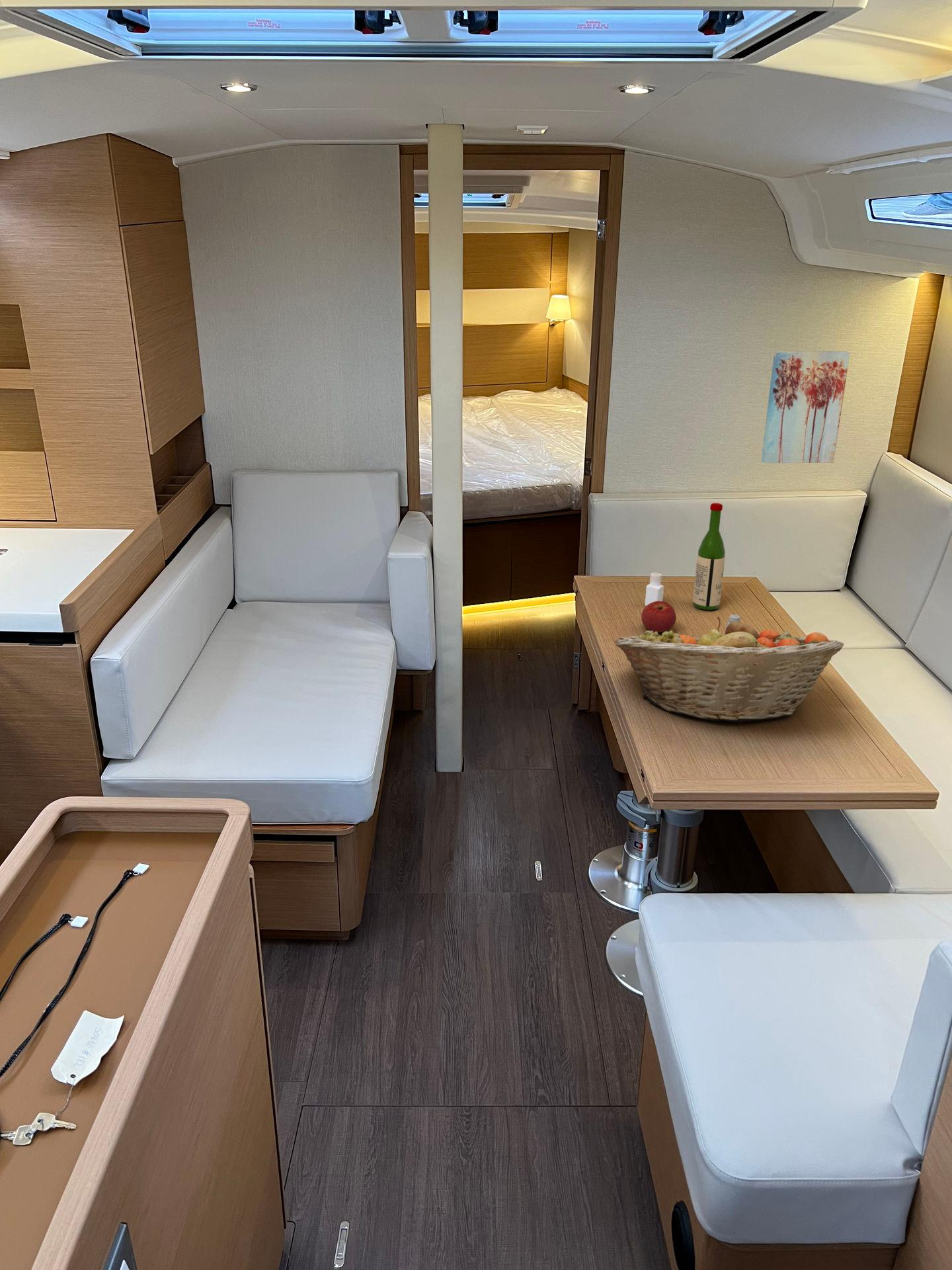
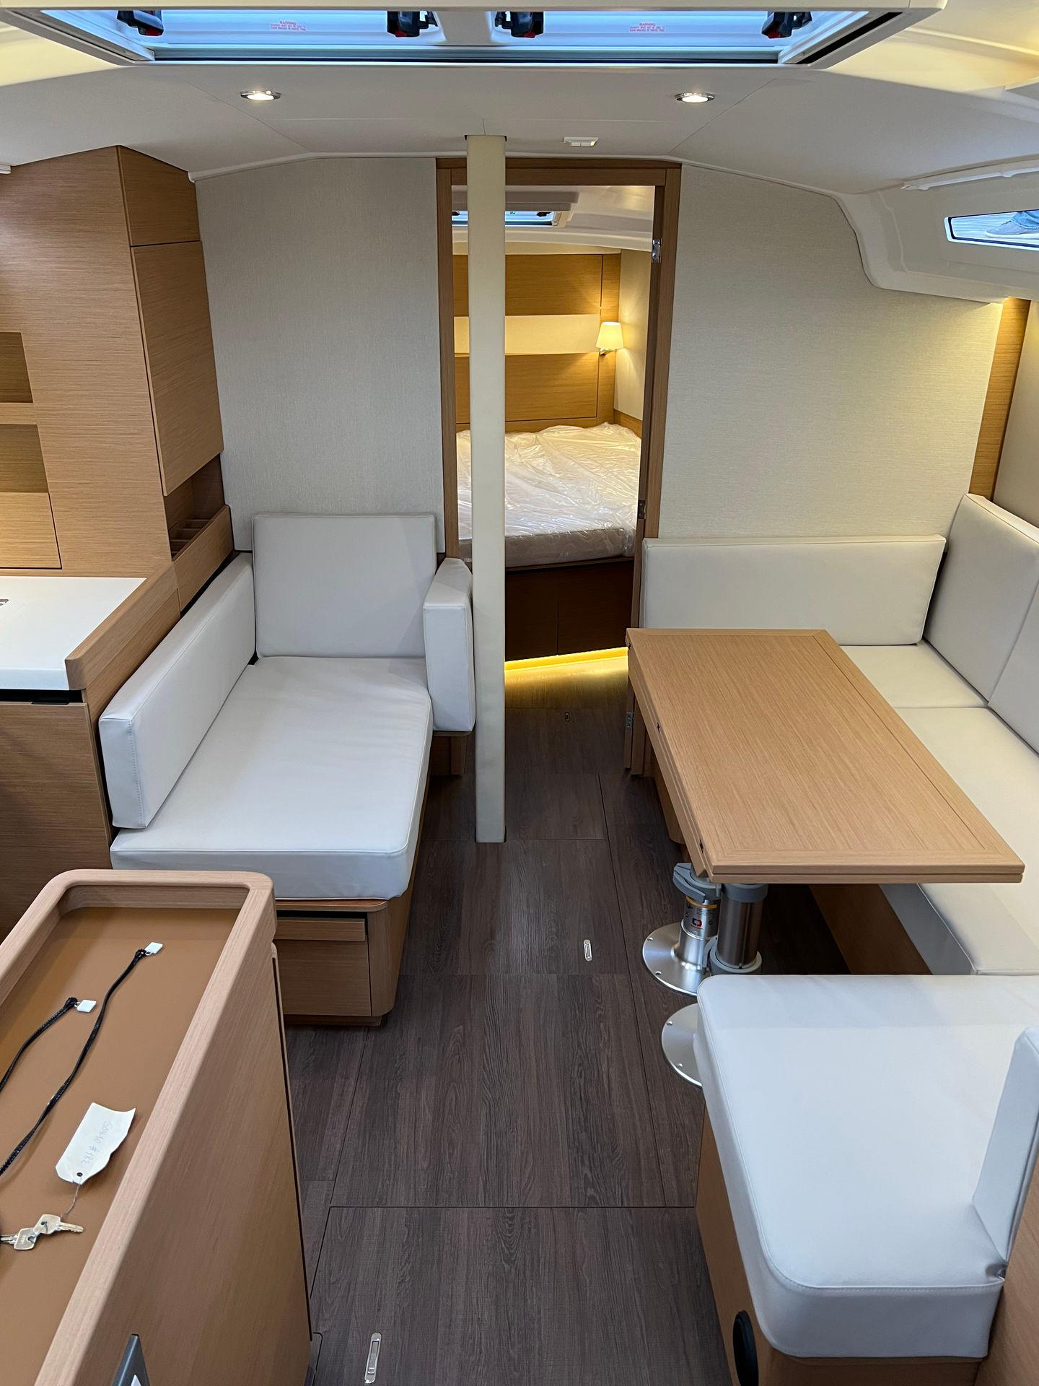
- wine bottle (711, 556)
- wall art (805, 407)
- apple (658, 616)
- fruit basket (725, 659)
- pepper shaker (654, 590)
- saltshaker (728, 625)
